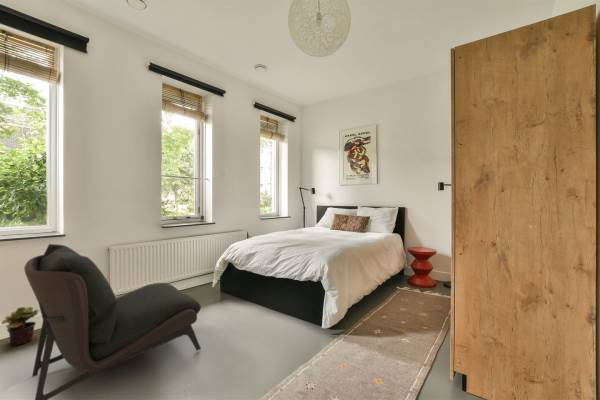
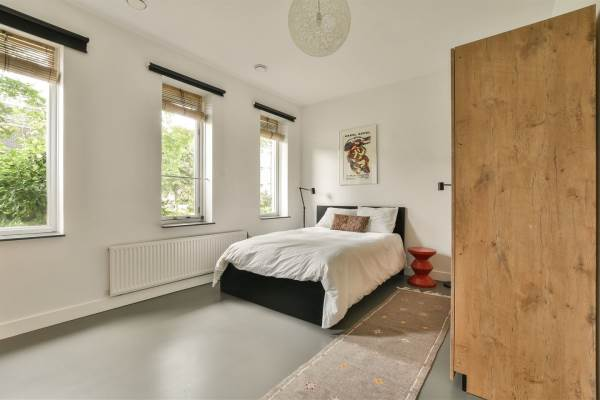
- armless chair (120, 302)
- potted plant (20, 323)
